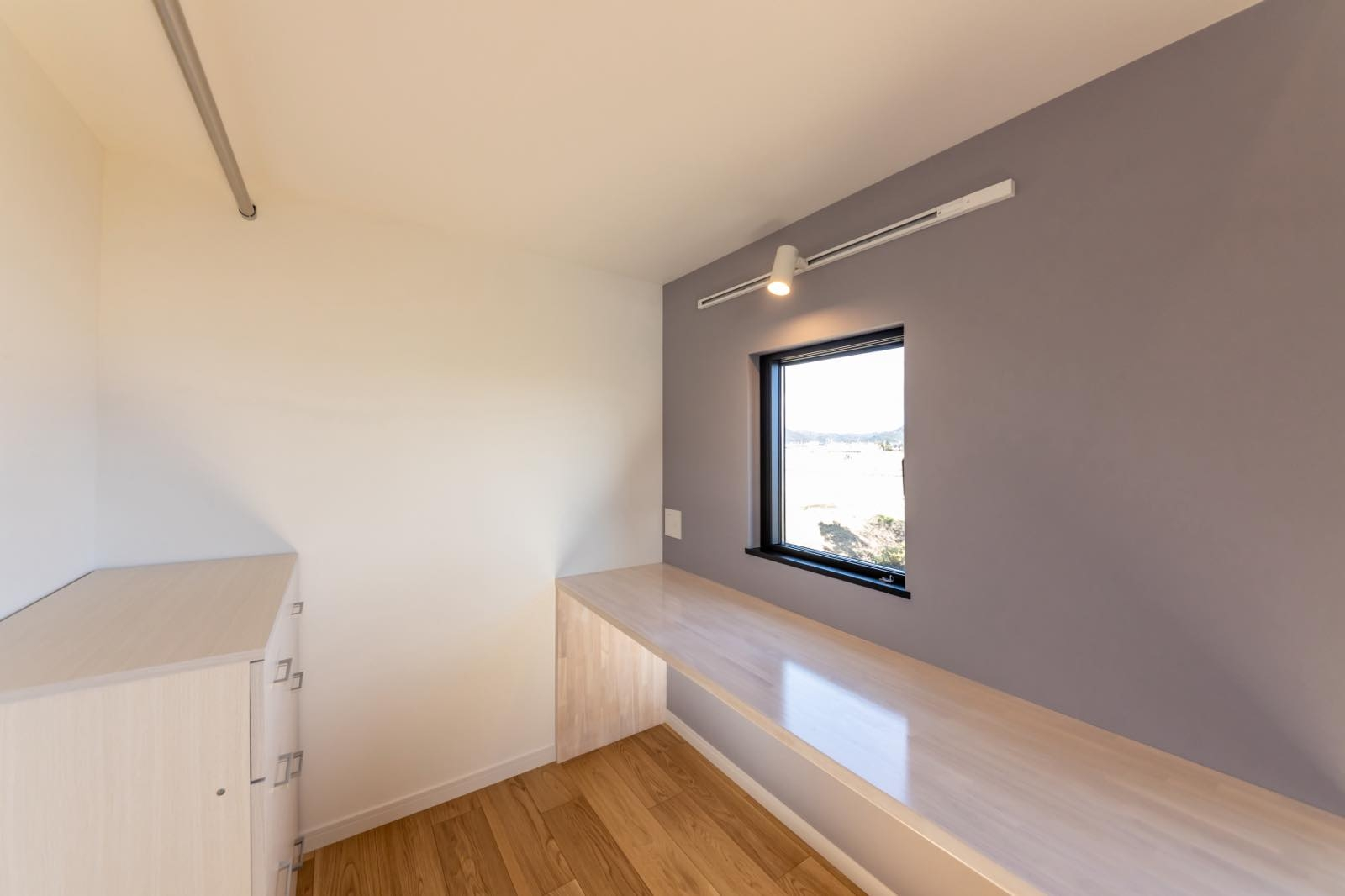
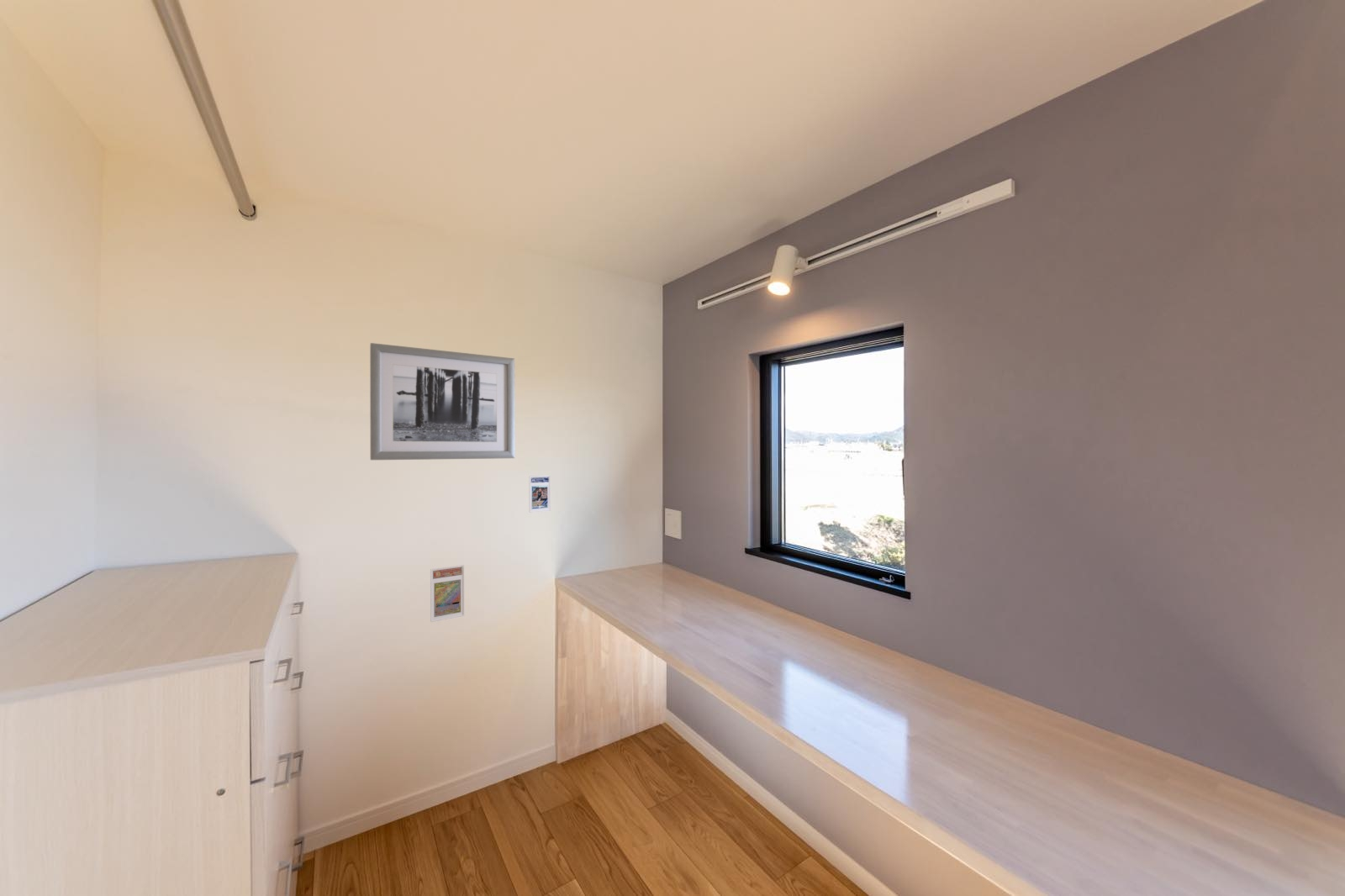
+ wall art (447, 405)
+ sports card (540, 493)
+ trading card display case (447, 593)
